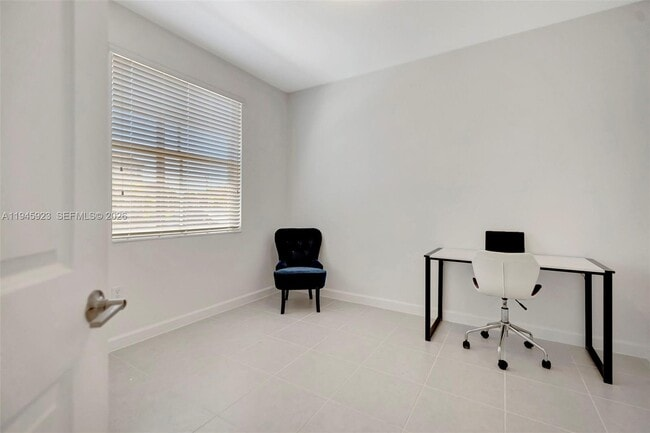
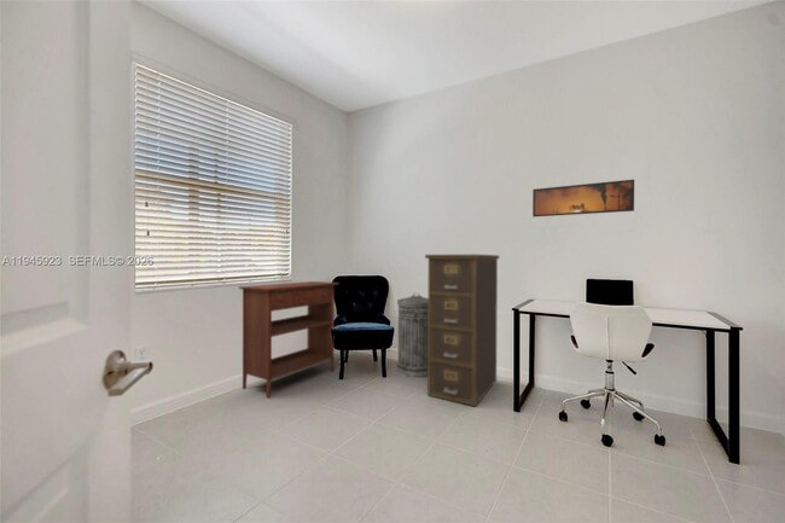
+ console table (292, 331)
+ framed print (580, 199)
+ filing cabinet (464, 321)
+ trash can (415, 331)
